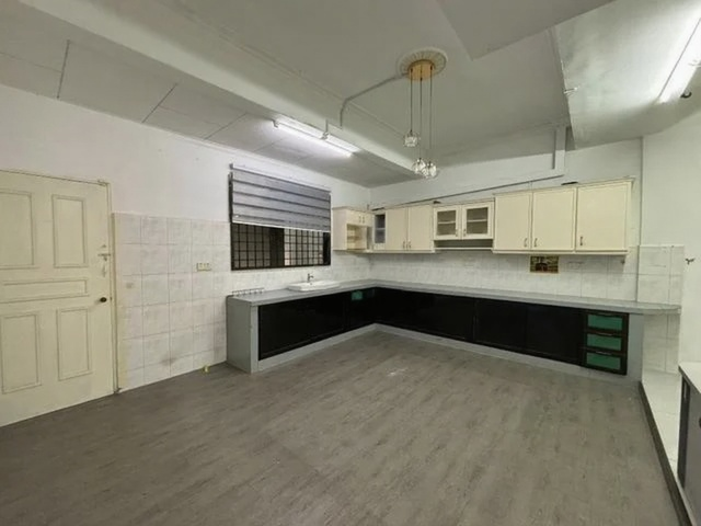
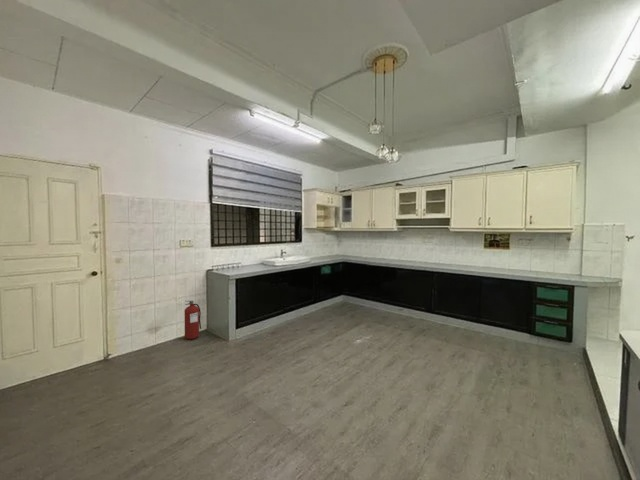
+ fire extinguisher (193, 318)
